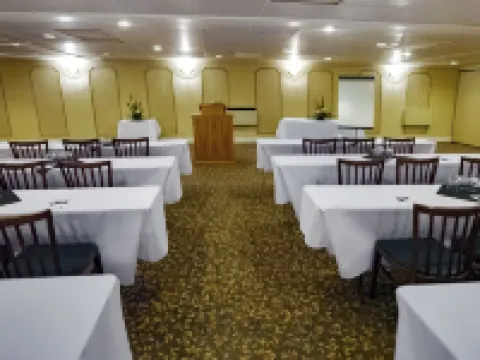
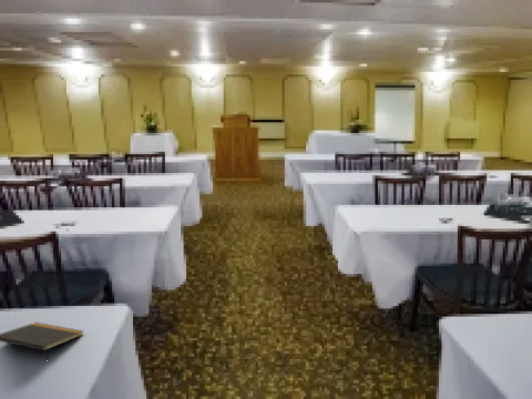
+ notepad (39, 335)
